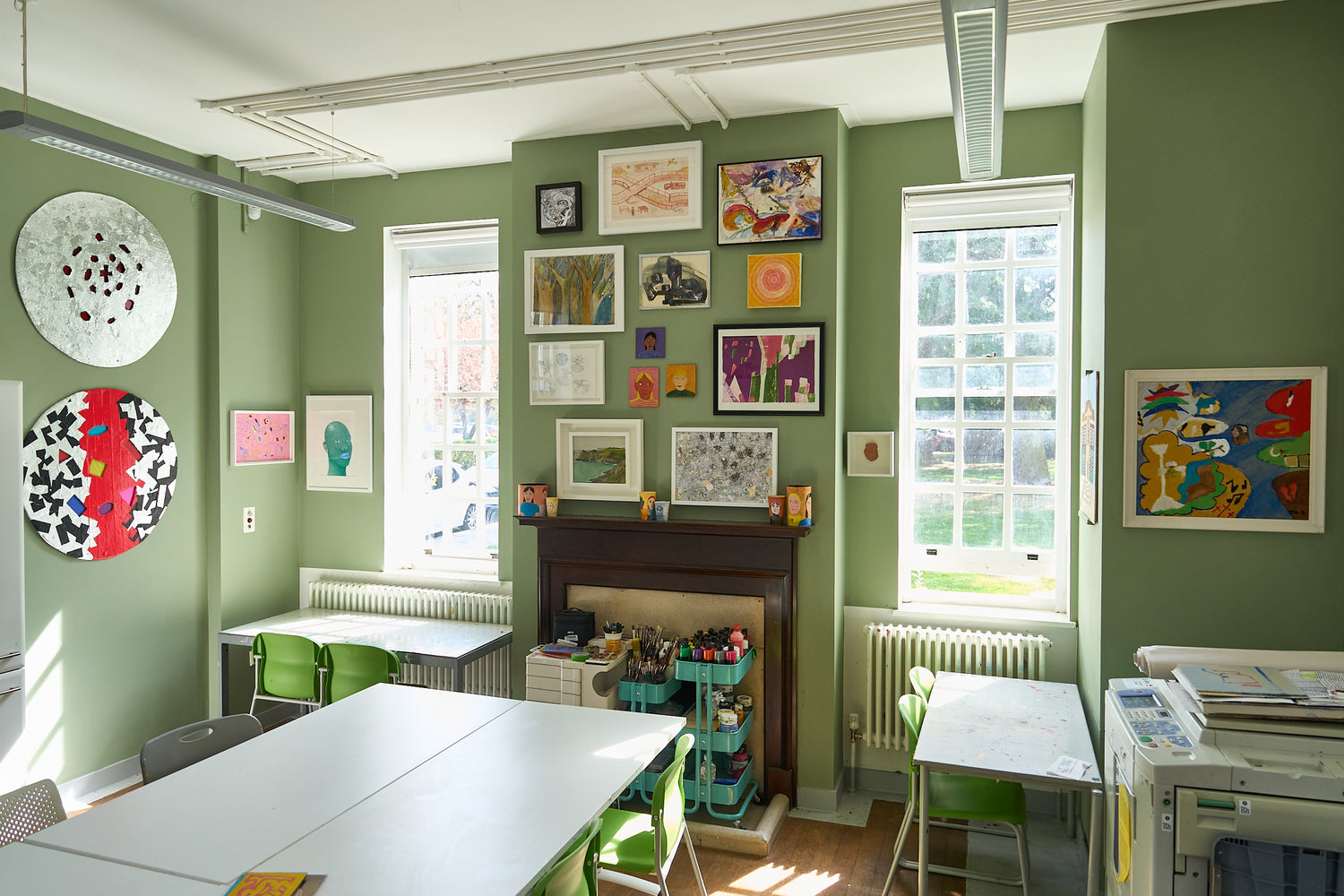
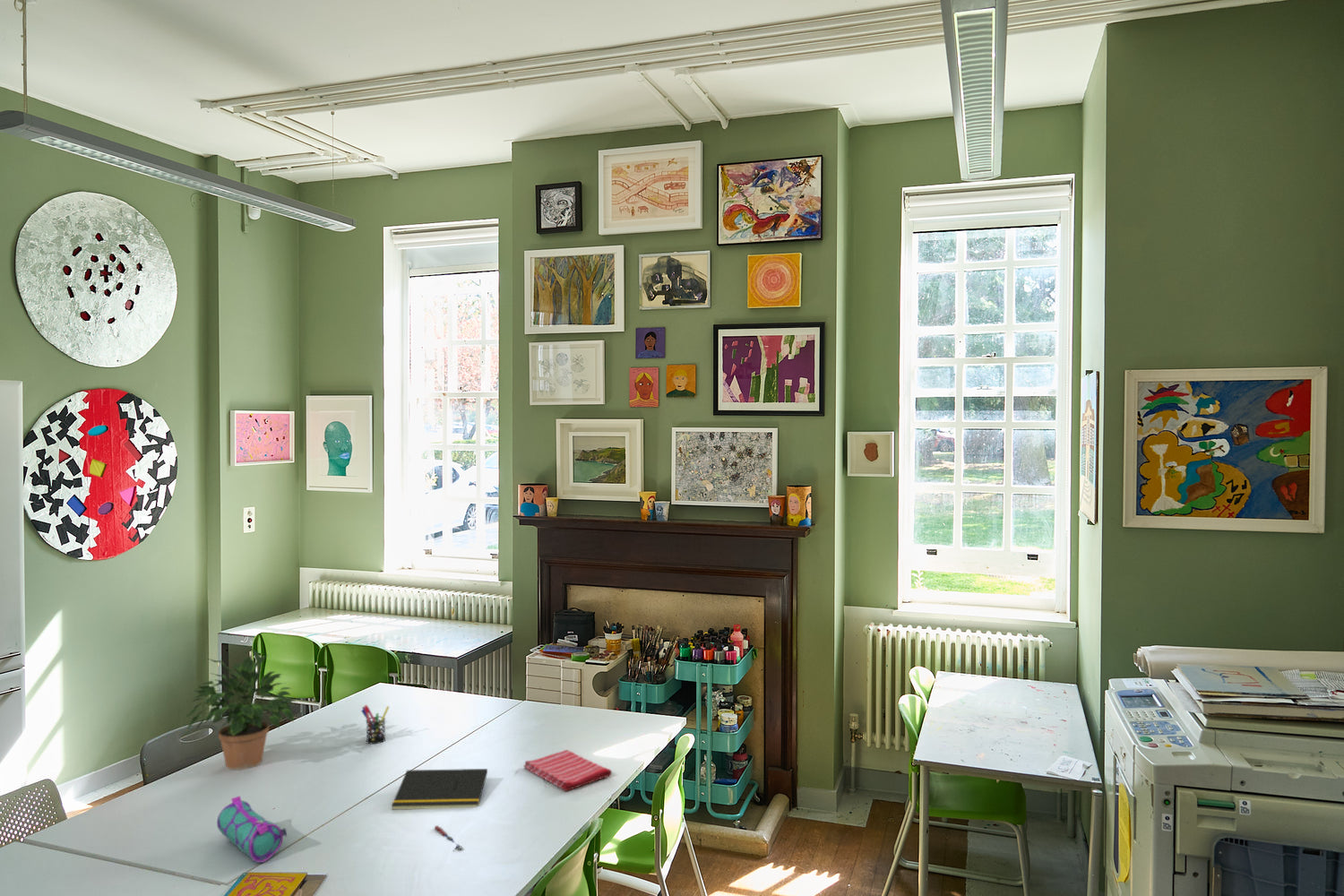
+ notepad (441, 788)
+ potted plant (237, 711)
+ dish towel (567, 768)
+ pen (448, 837)
+ pen holder (375, 723)
+ pencil case (250, 829)
